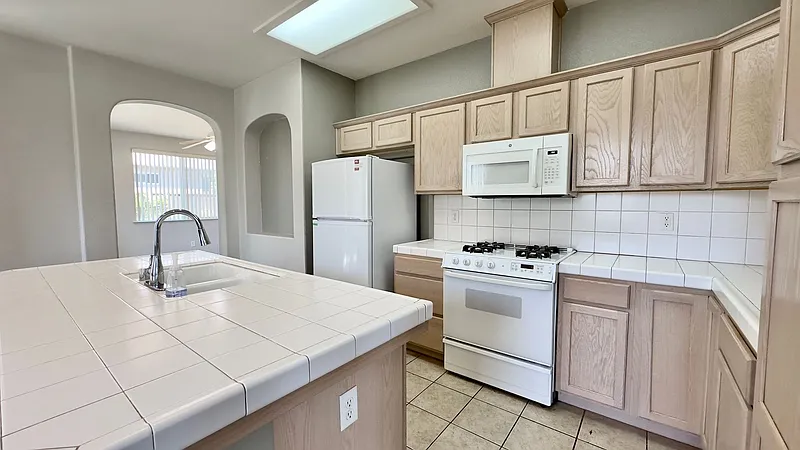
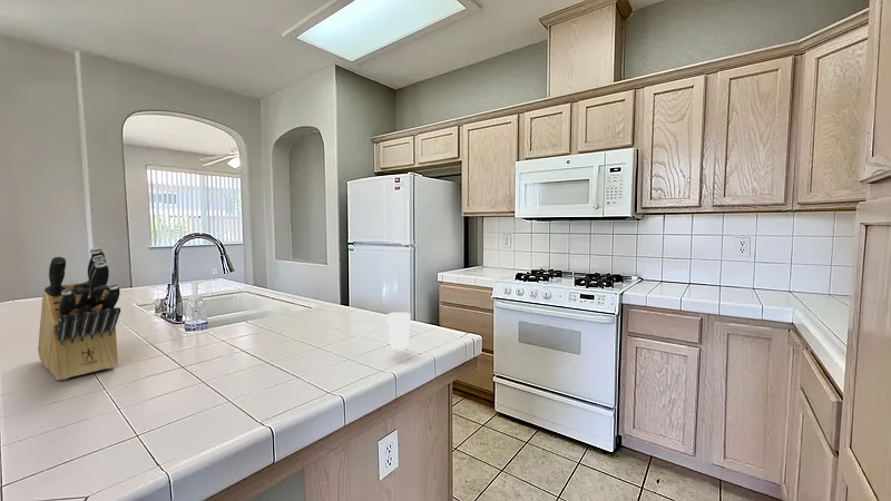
+ cup (399, 330)
+ knife block (77, 307)
